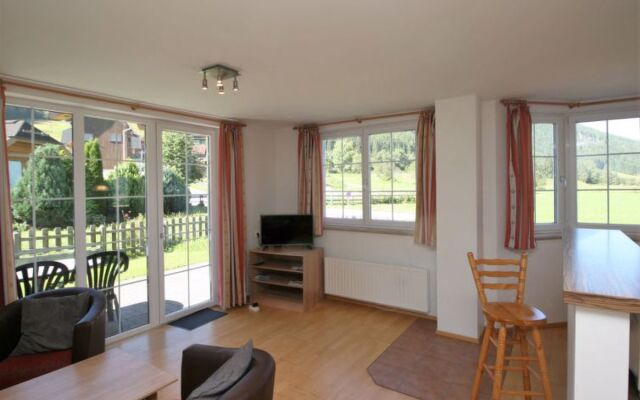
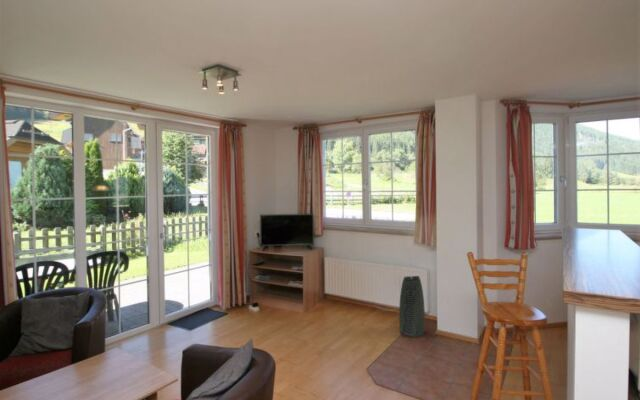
+ air purifier (411, 304)
